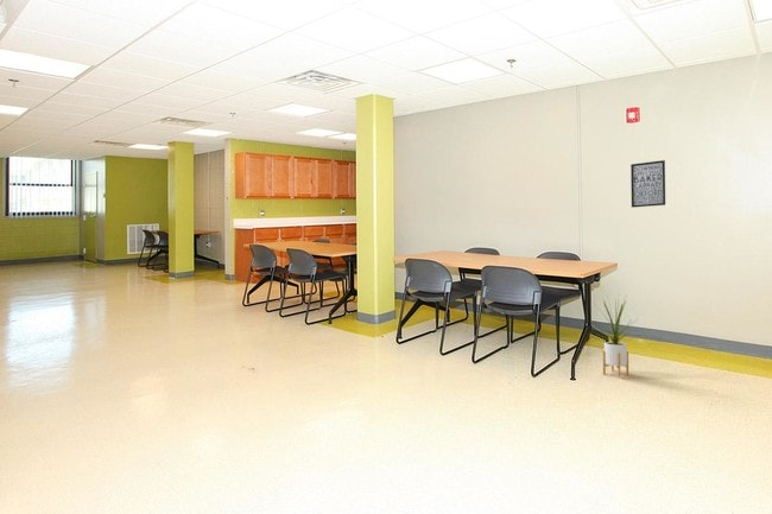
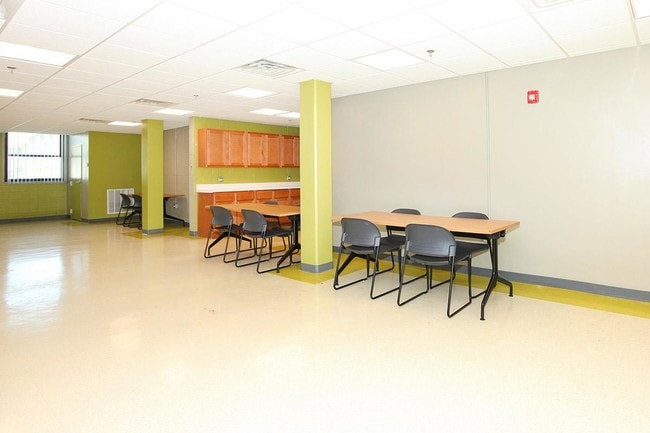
- wall art (647, 184)
- house plant (614, 334)
